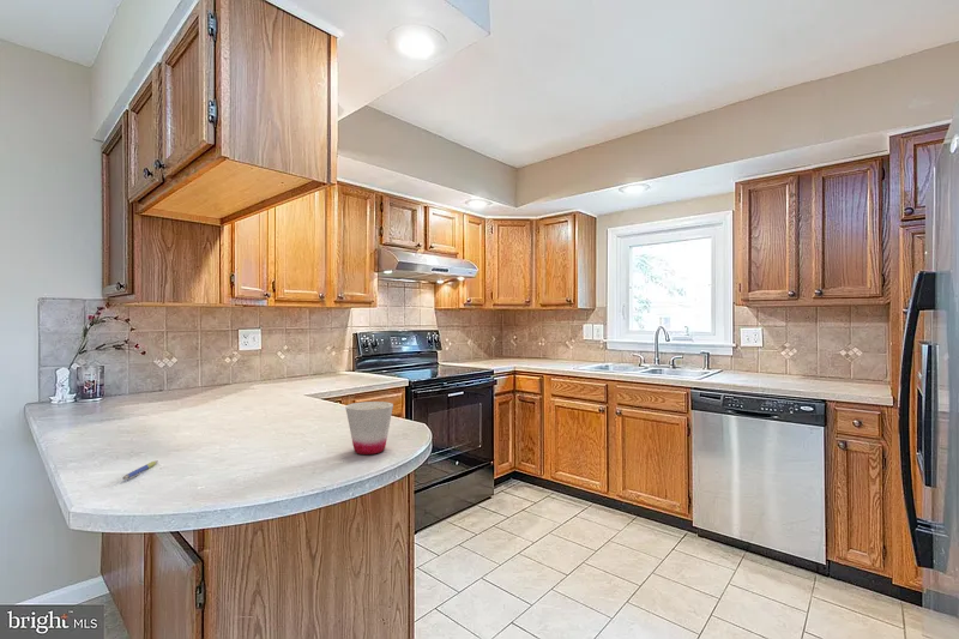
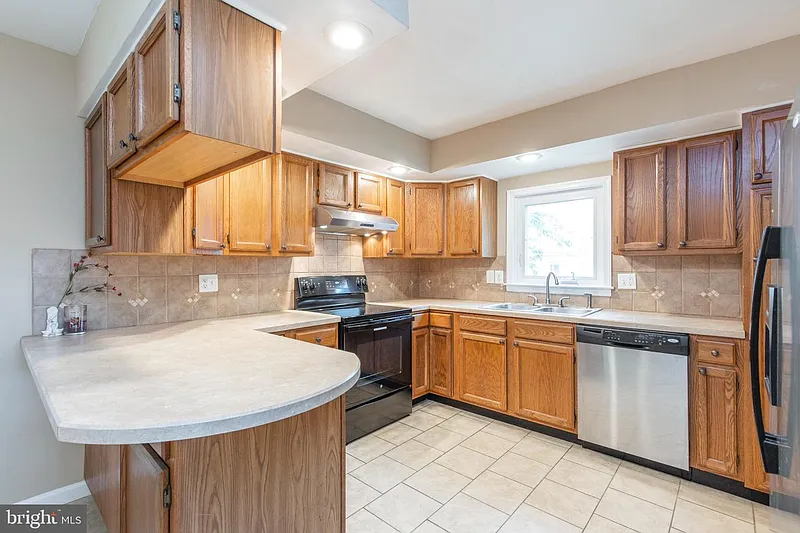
- pen (141, 469)
- cup (369, 428)
